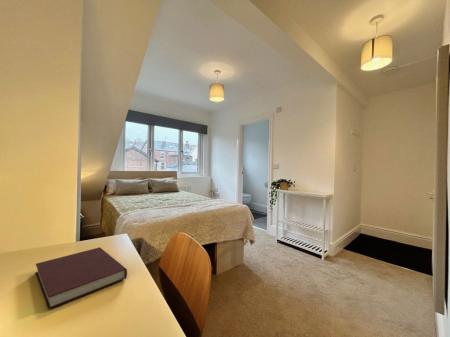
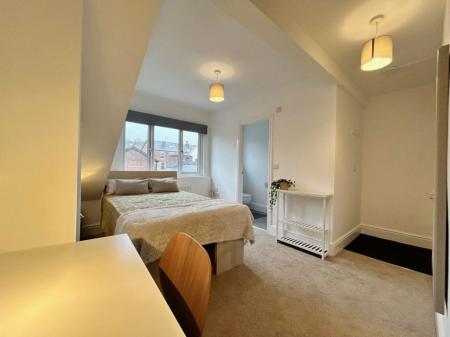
- notebook (80, 270)
